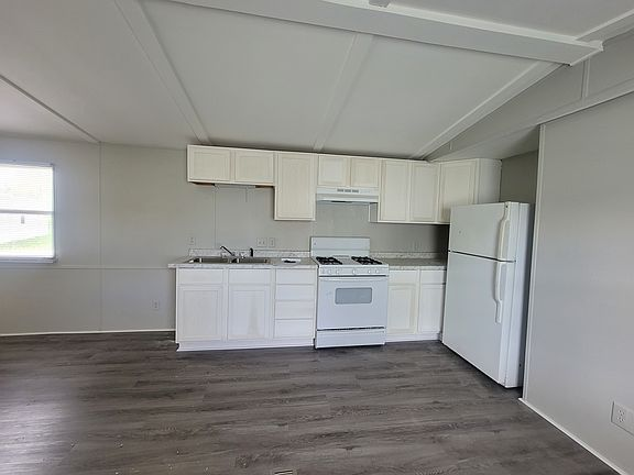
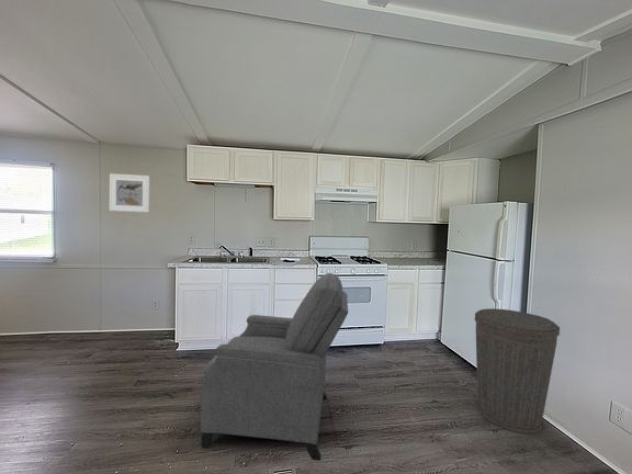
+ chair (280, 348)
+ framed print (129, 193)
+ trash can (511, 365)
